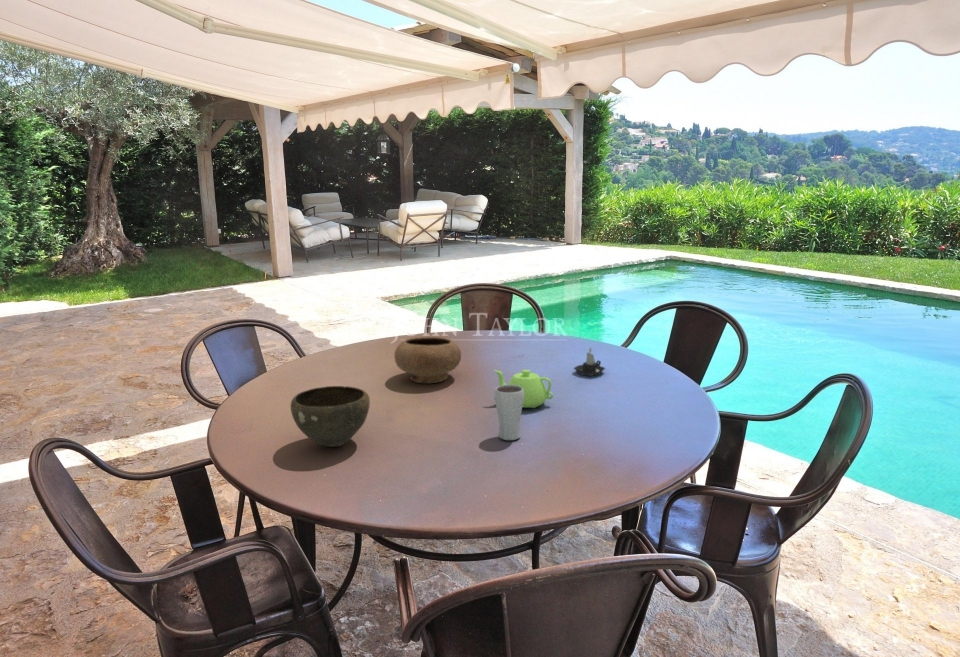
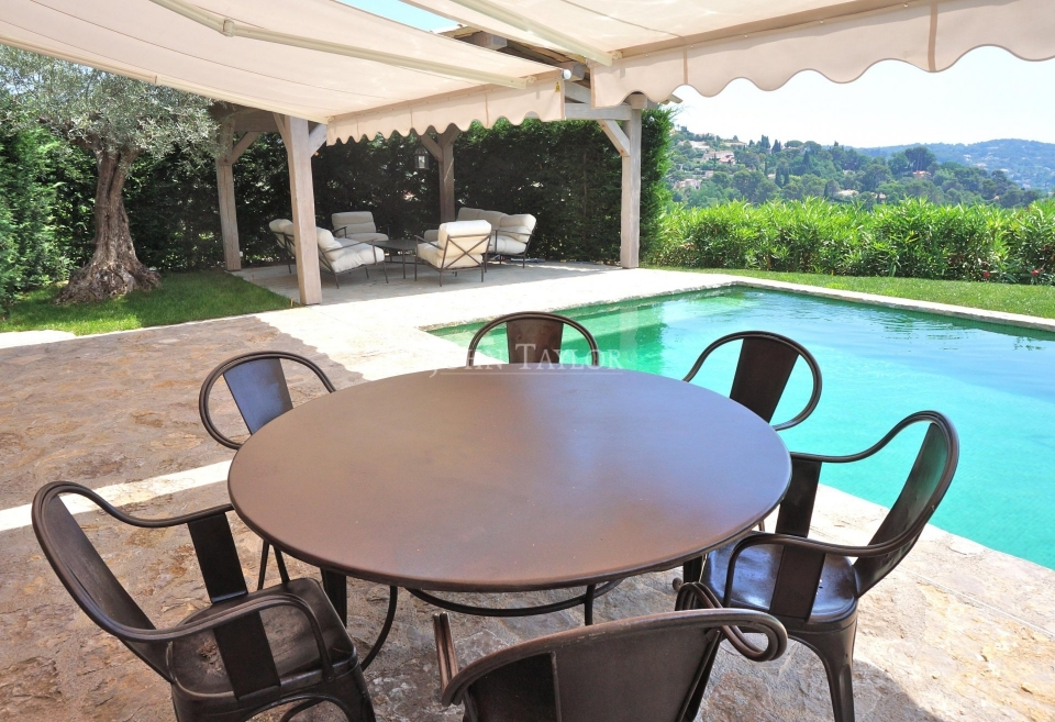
- bowl (331, 420)
- candle (590, 359)
- drinking glass (509, 413)
- teapot (523, 387)
- bowl (427, 359)
